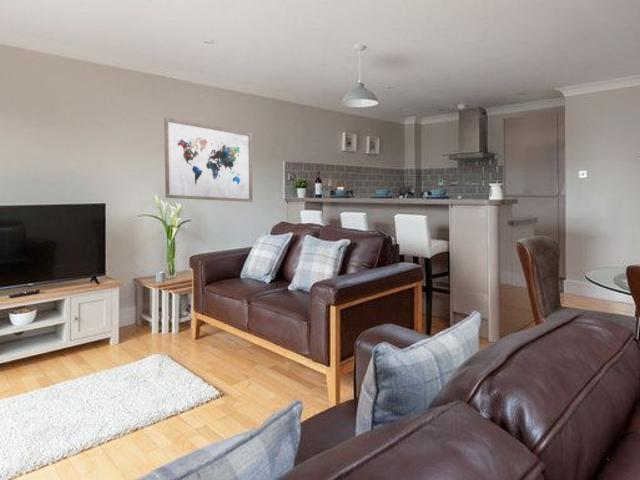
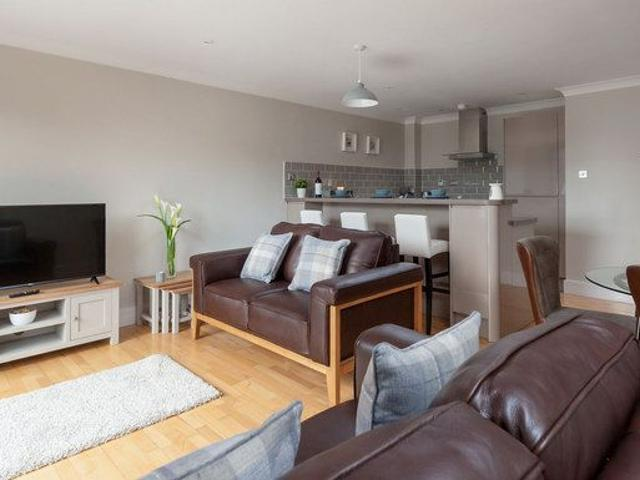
- wall art (211, 163)
